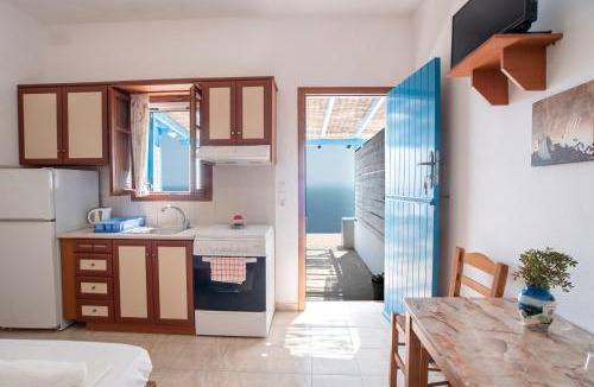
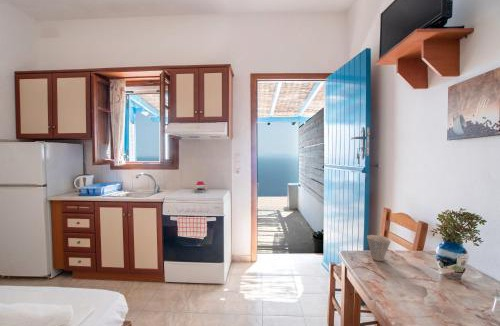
+ cup (378, 248)
